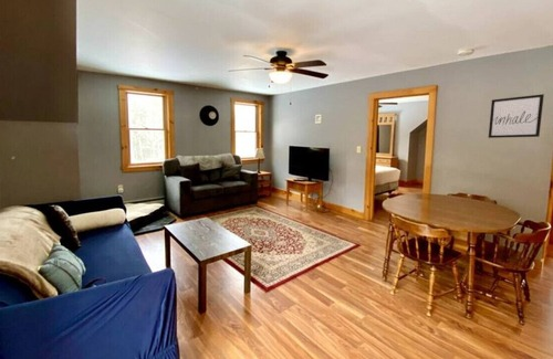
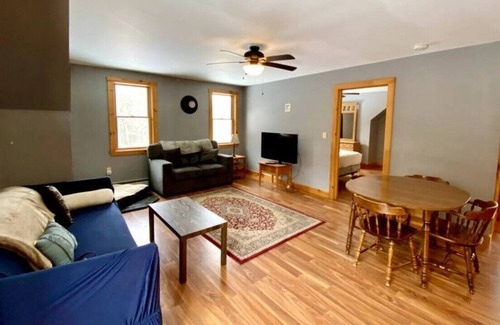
- wall art (514, 117)
